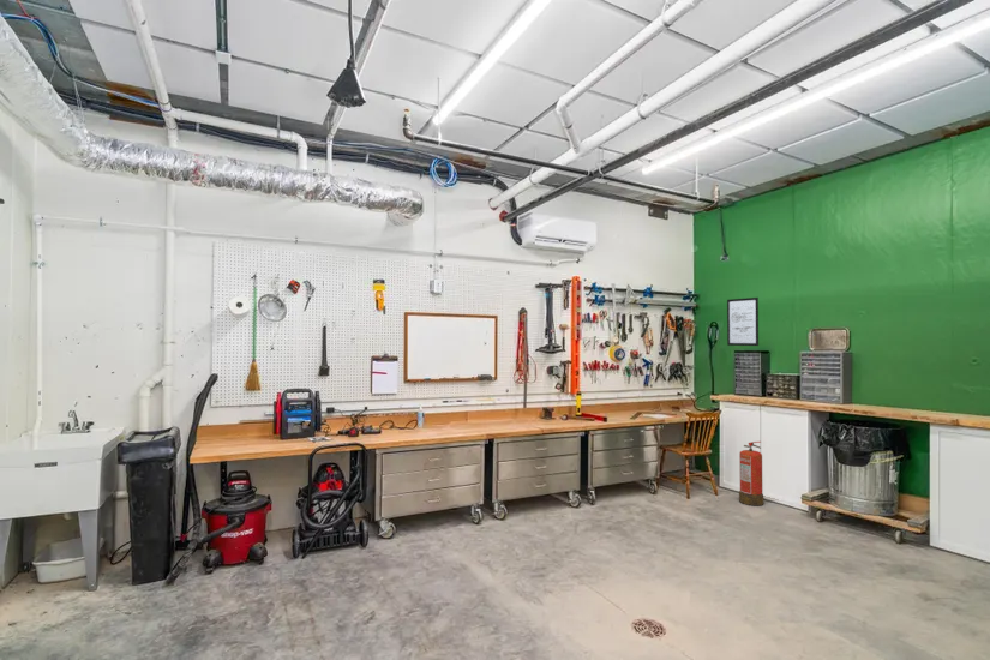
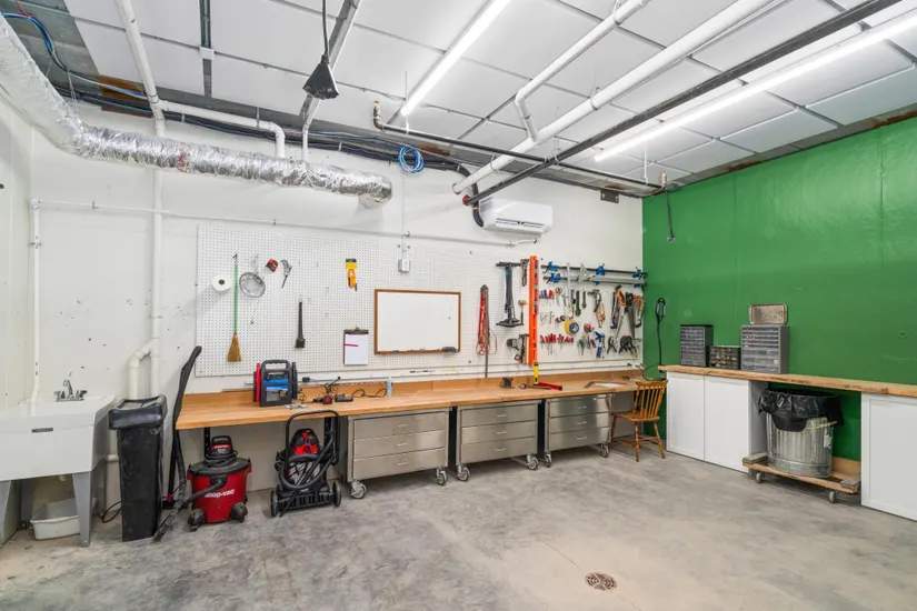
- fire extinguisher (750, 470)
- wall art (742, 322)
